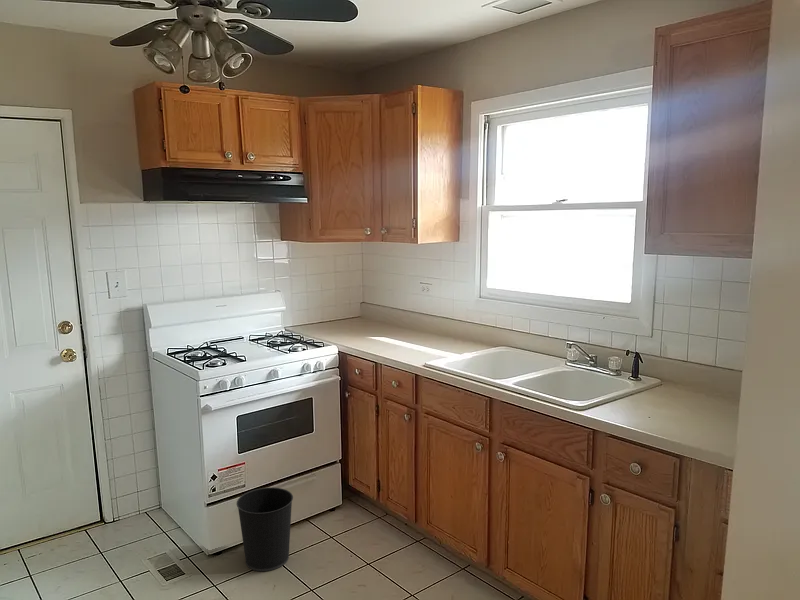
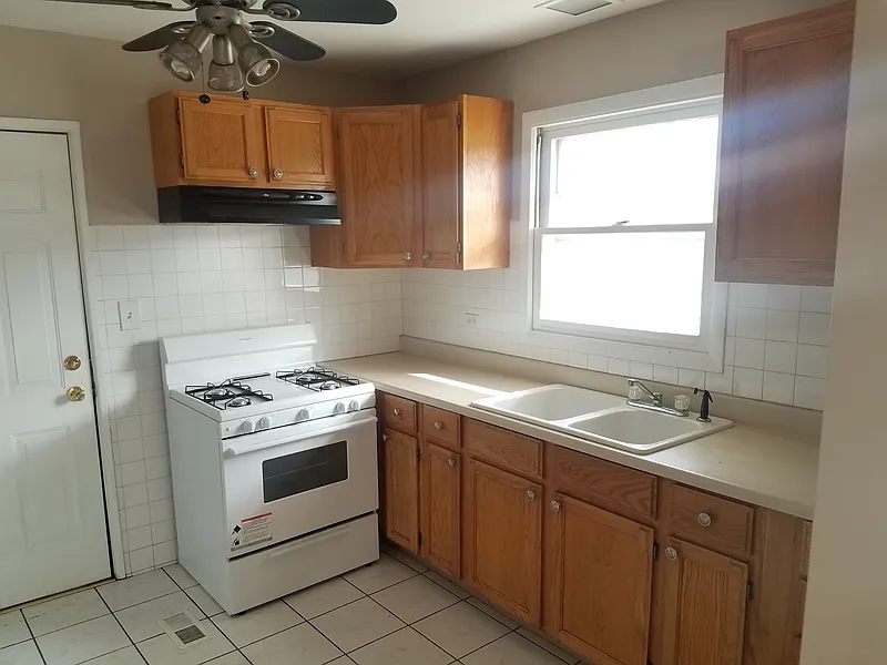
- wastebasket (266, 529)
